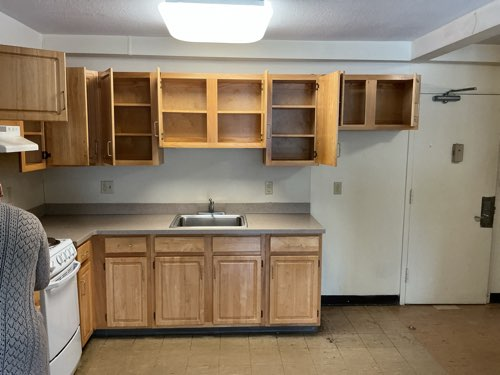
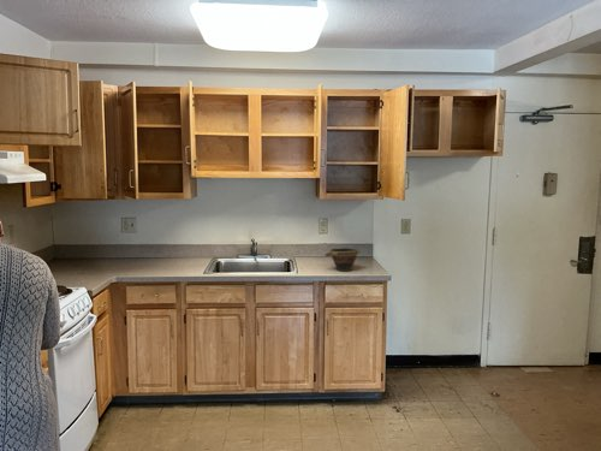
+ bowl (343, 259)
